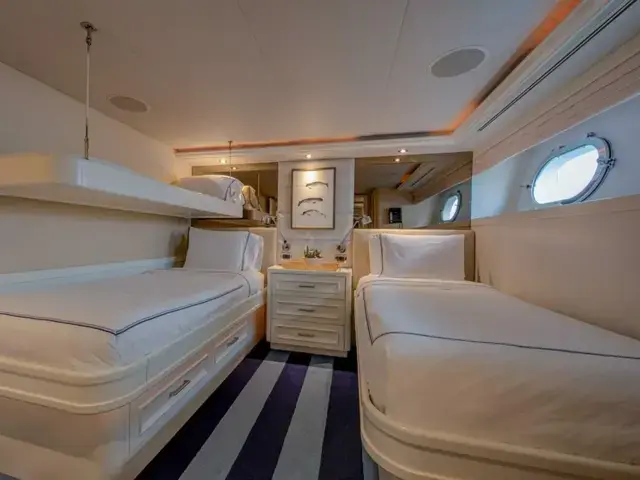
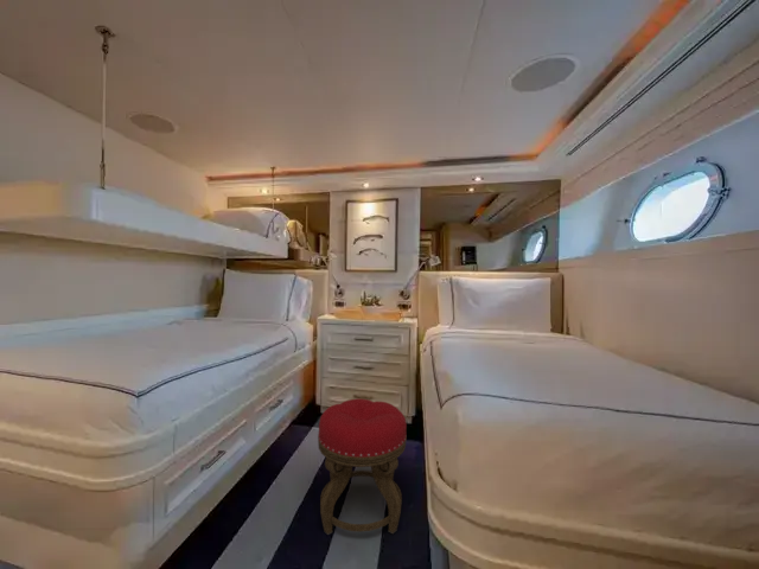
+ stool (362, 459)
